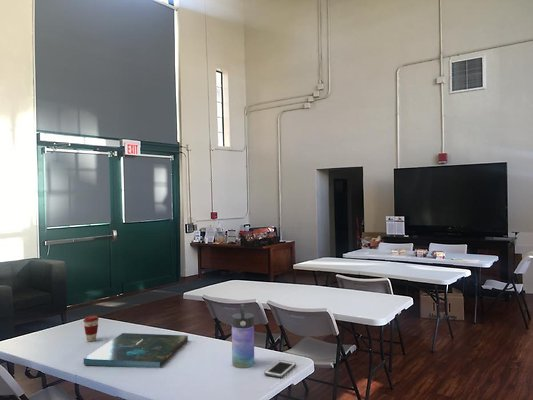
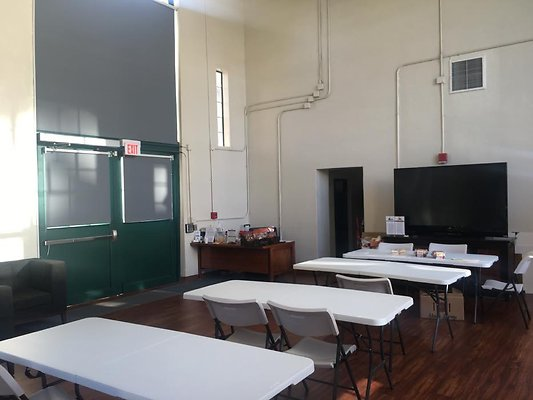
- coffee cup (91, 328)
- water bottle (242, 334)
- cell phone (280, 368)
- board game (139, 346)
